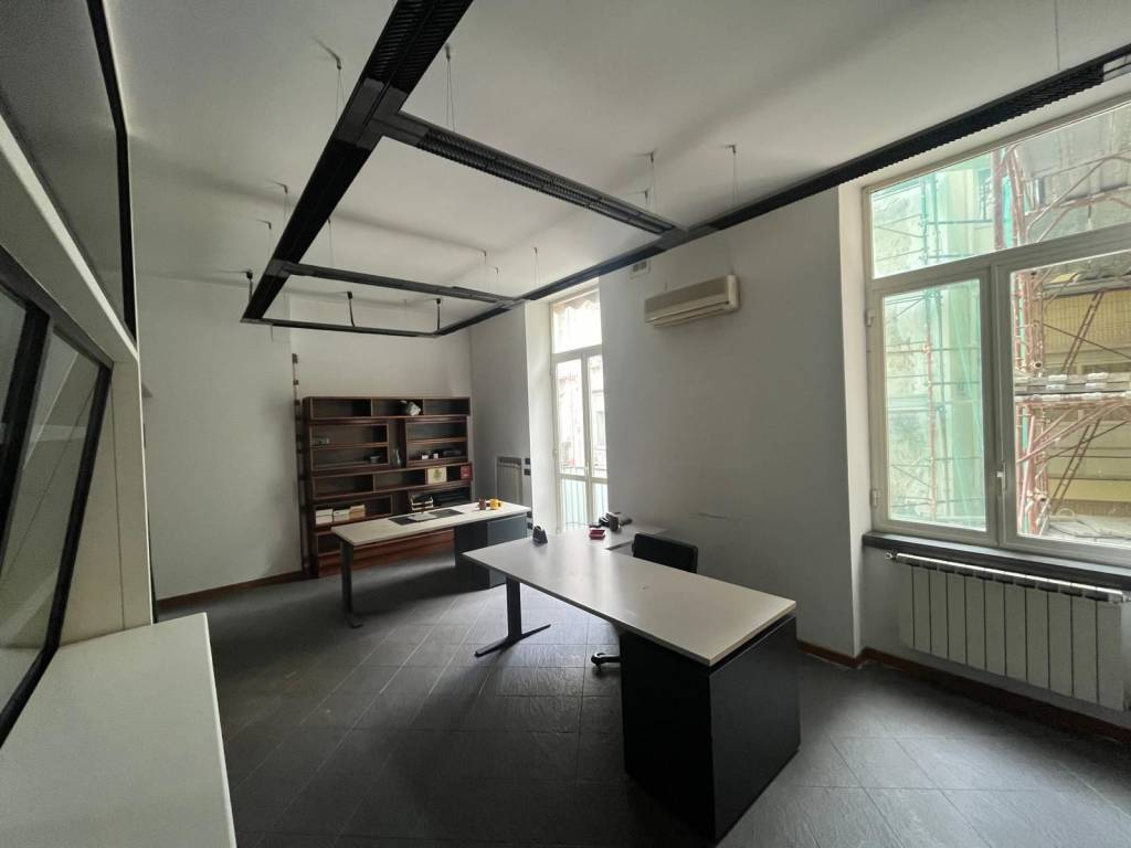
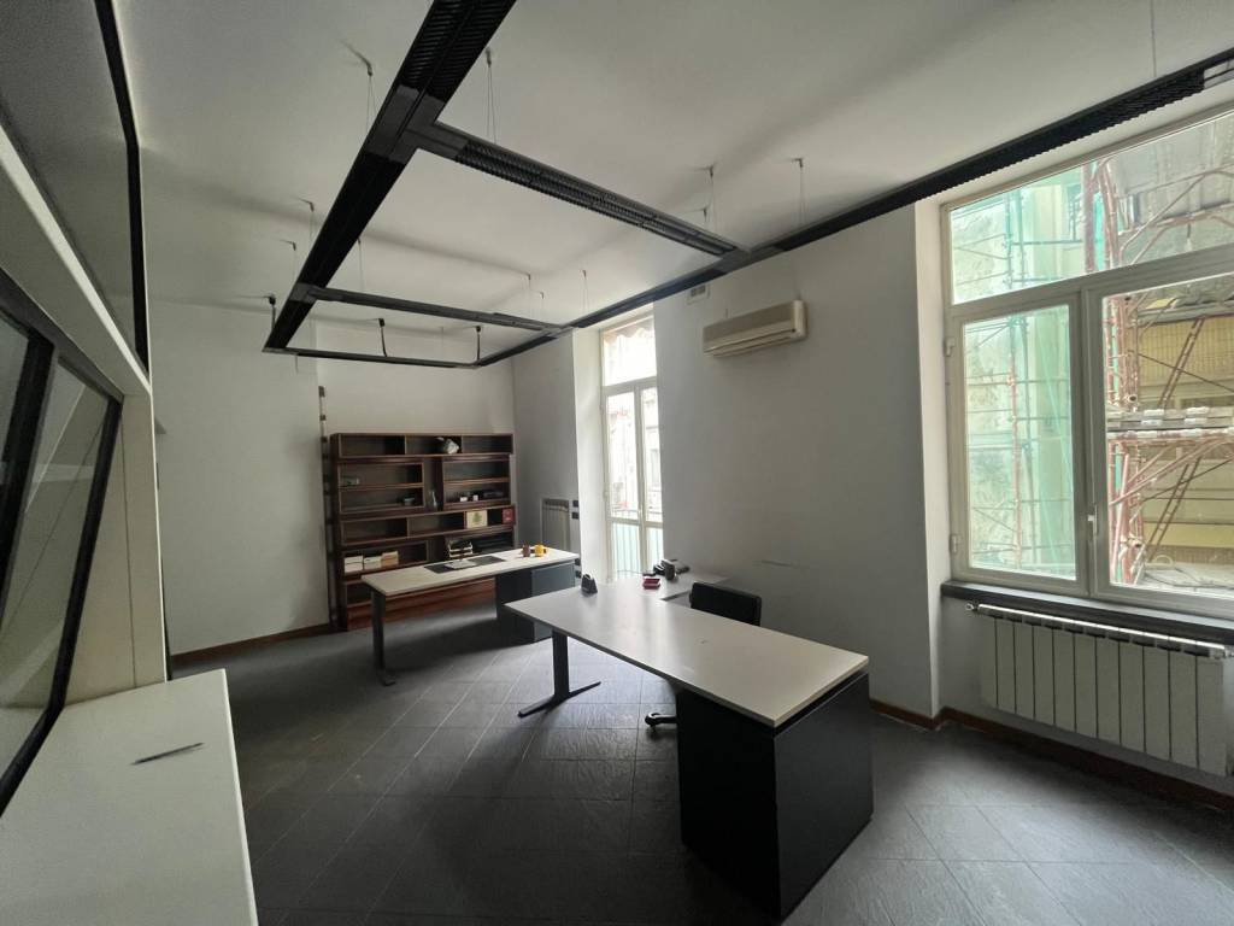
+ pen (171, 751)
